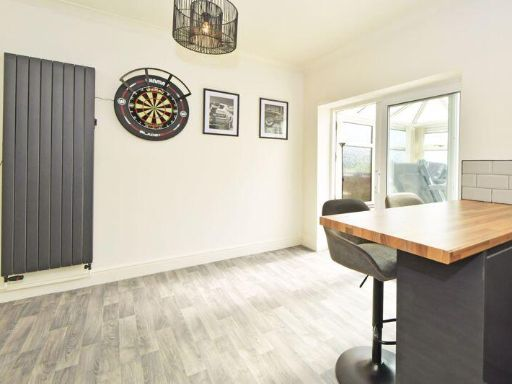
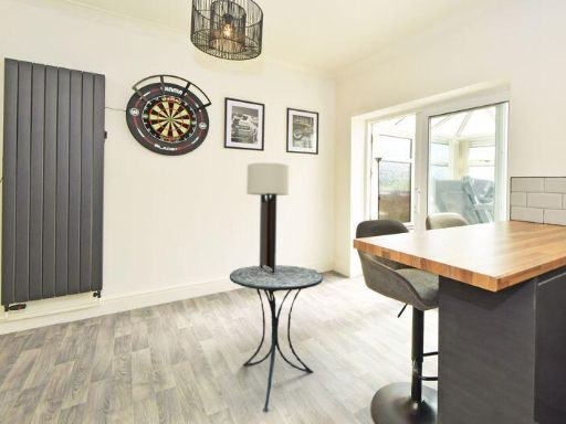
+ wall sconce (266, 218)
+ side table (275, 327)
